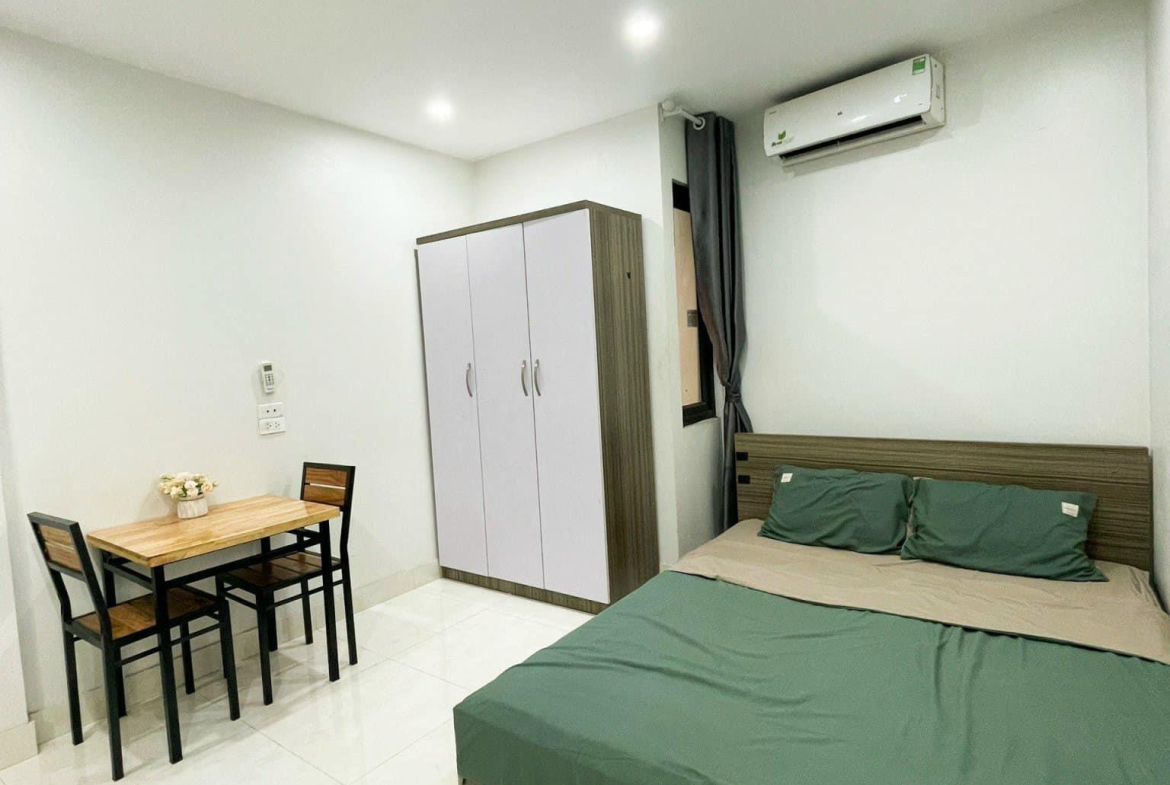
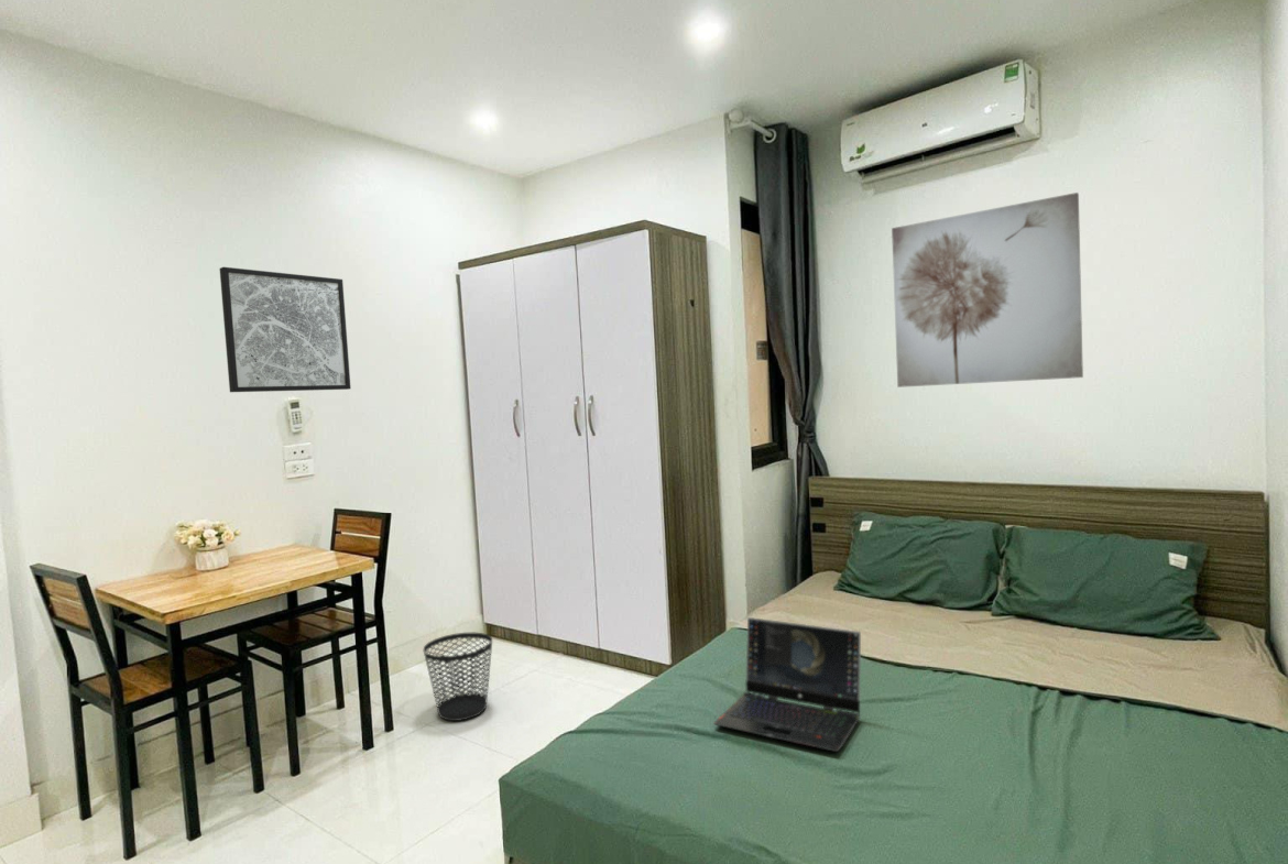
+ wastebasket (460, 677)
+ laptop computer (787, 679)
+ wall art (981, 297)
+ wall art (288, 332)
